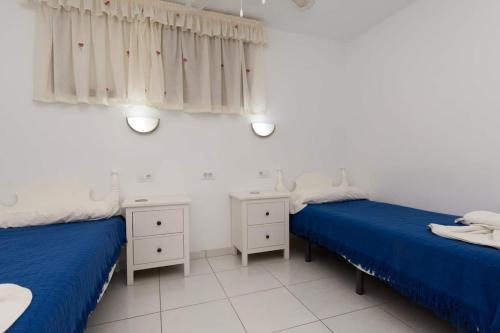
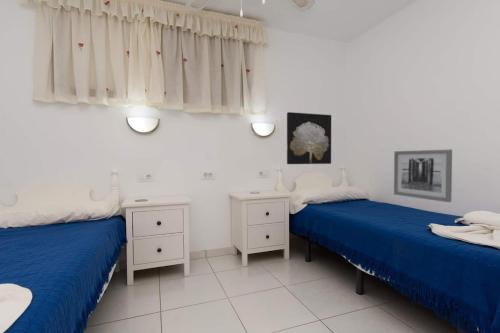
+ wall art (309, 139)
+ wall art (420, 174)
